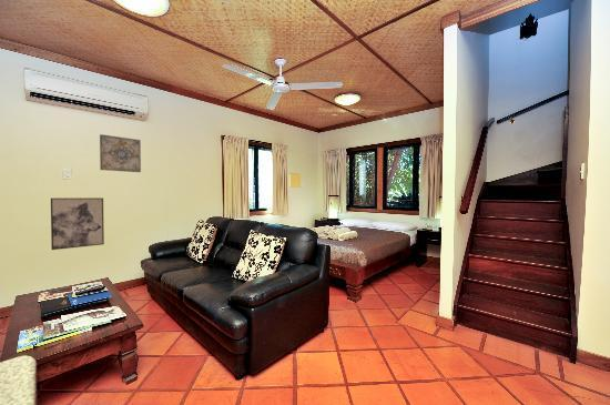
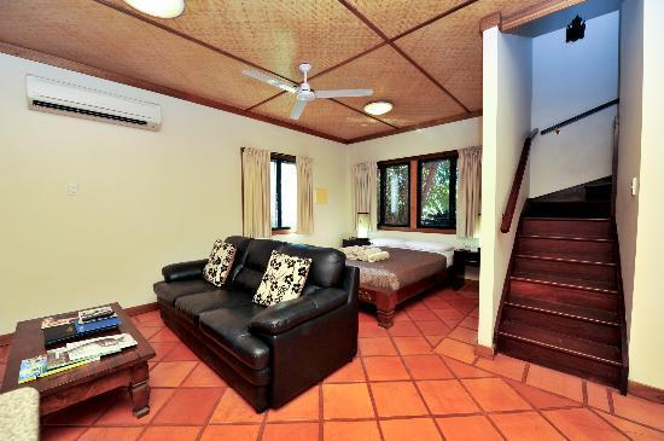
- wall art (121, 154)
- wall art (78, 222)
